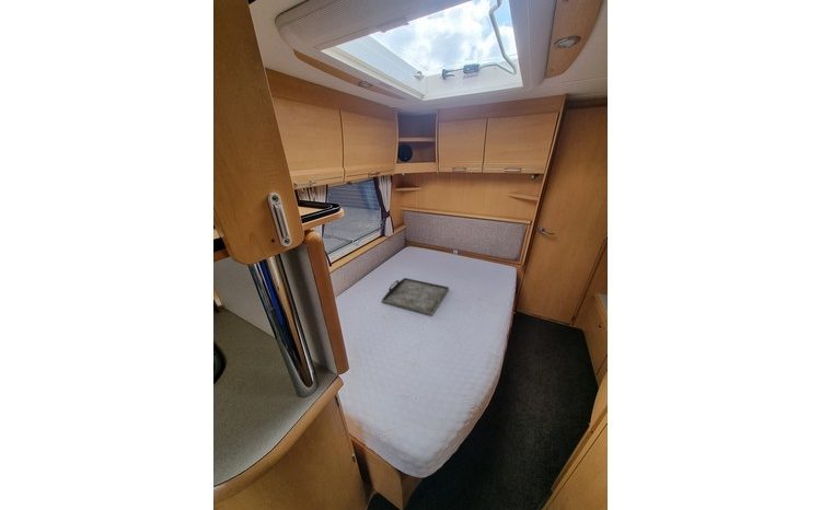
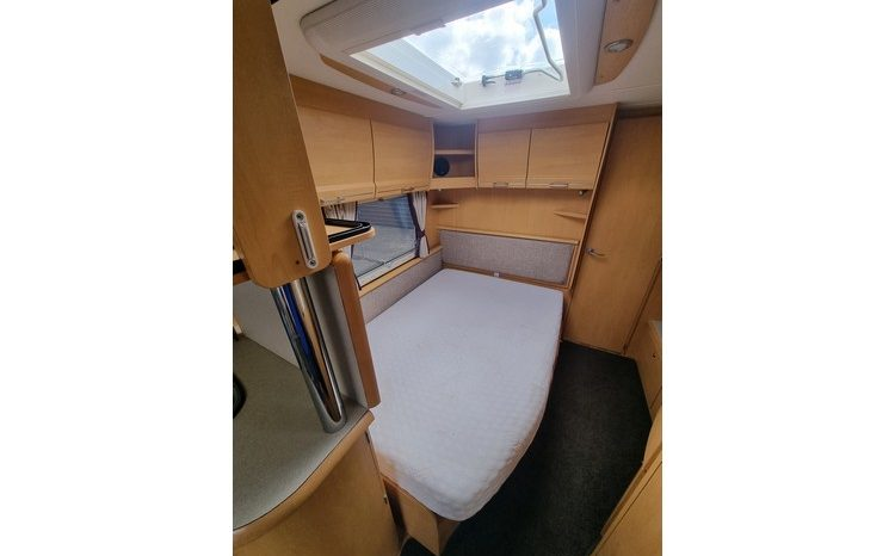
- serving tray (416, 291)
